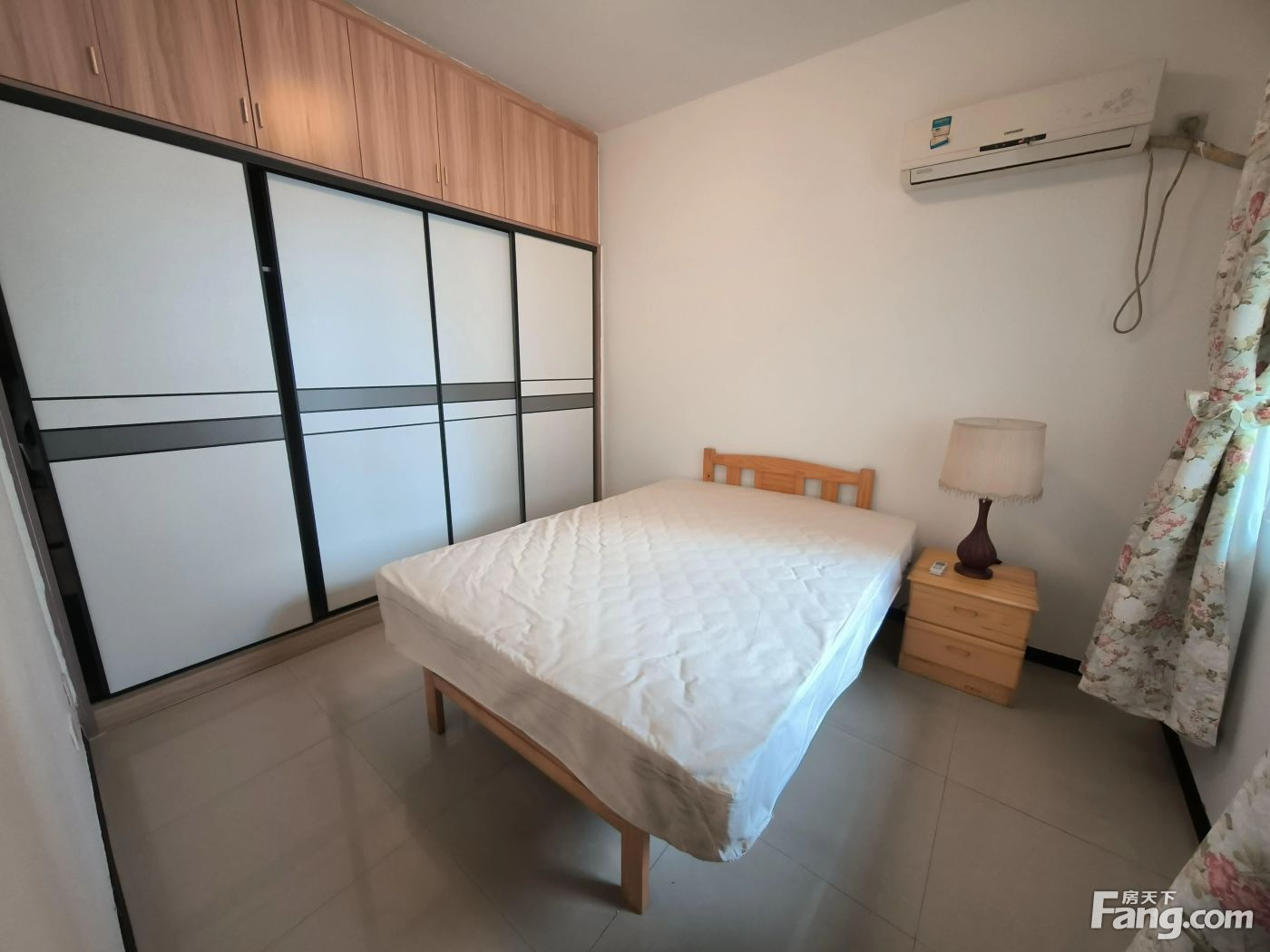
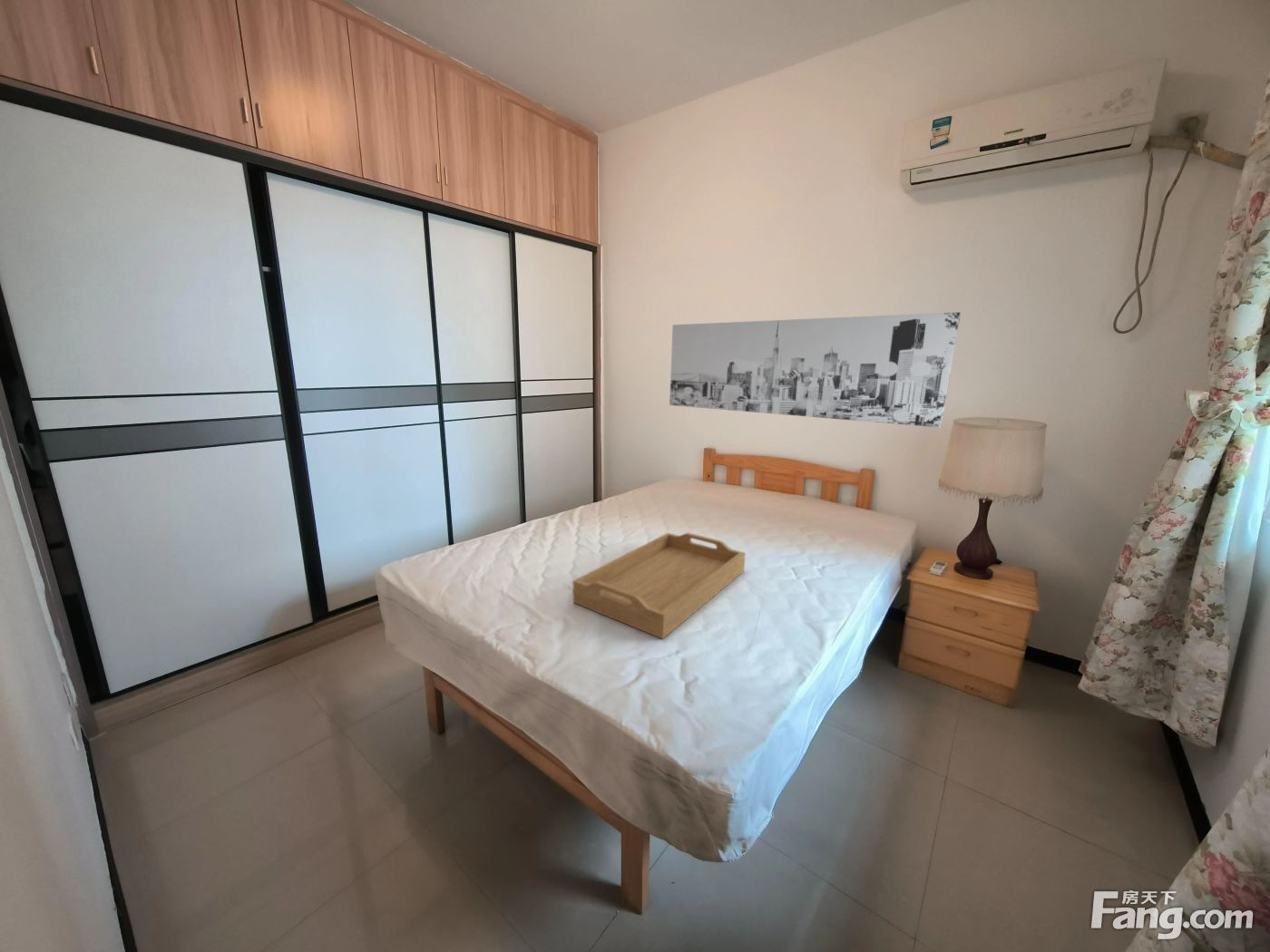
+ wall art (786, 368)
+ serving tray (665, 572)
